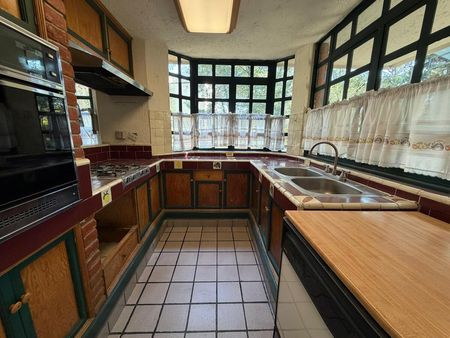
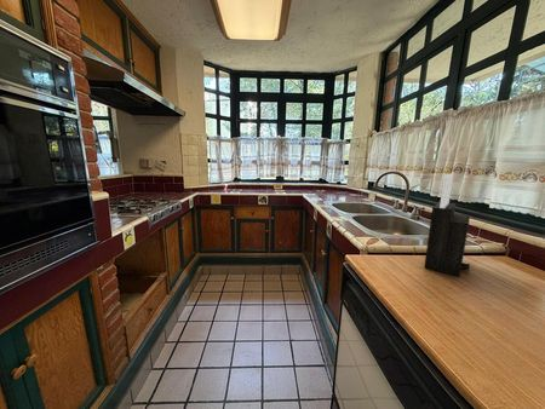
+ knife block (454, 221)
